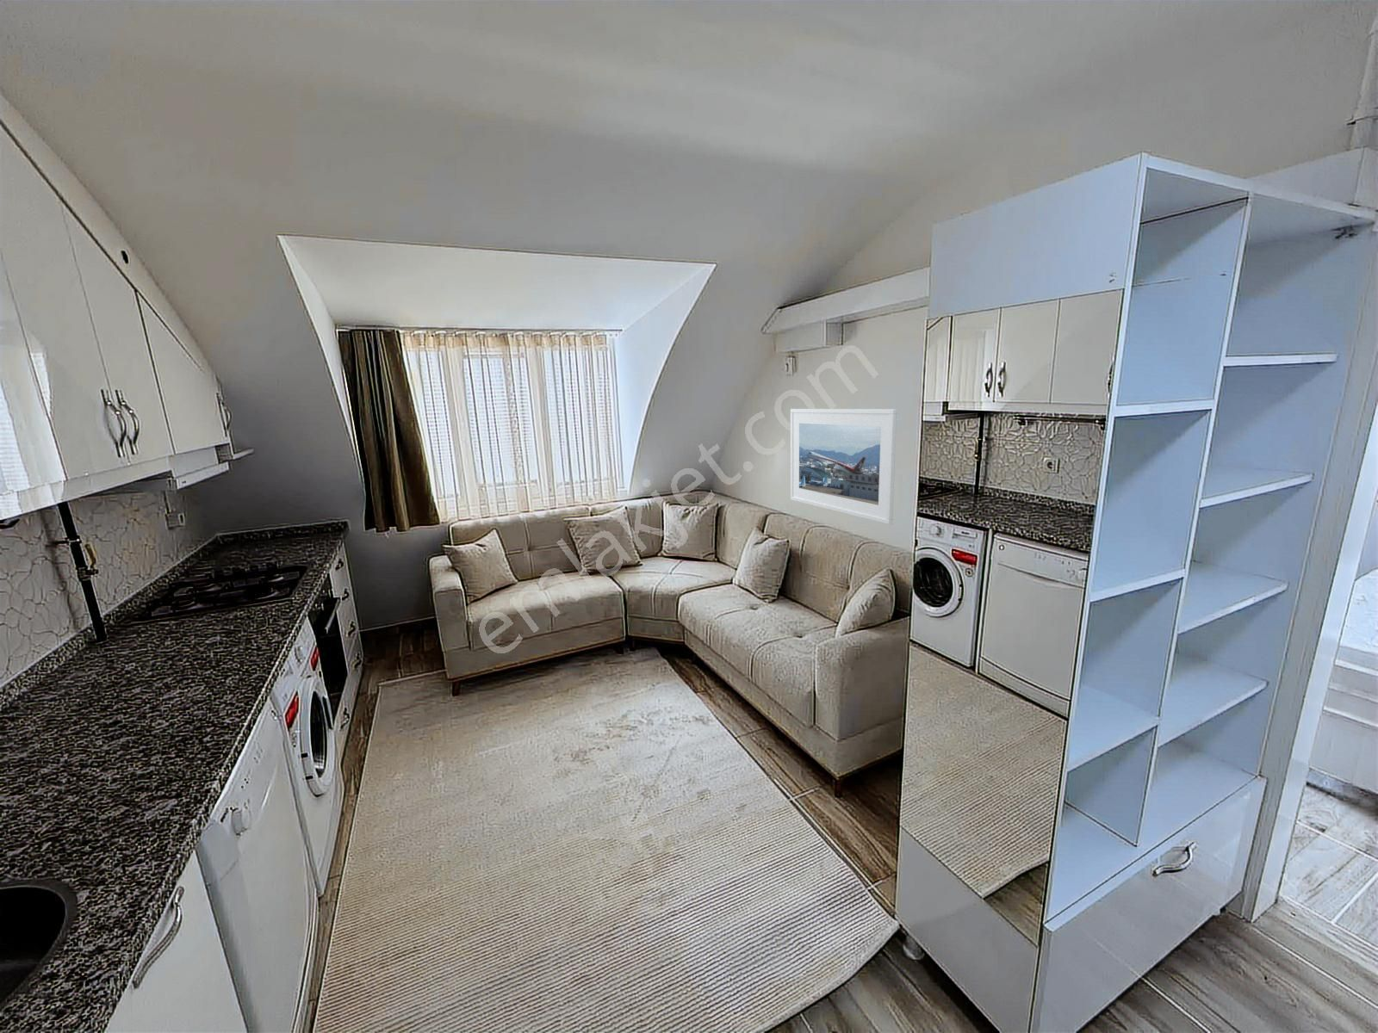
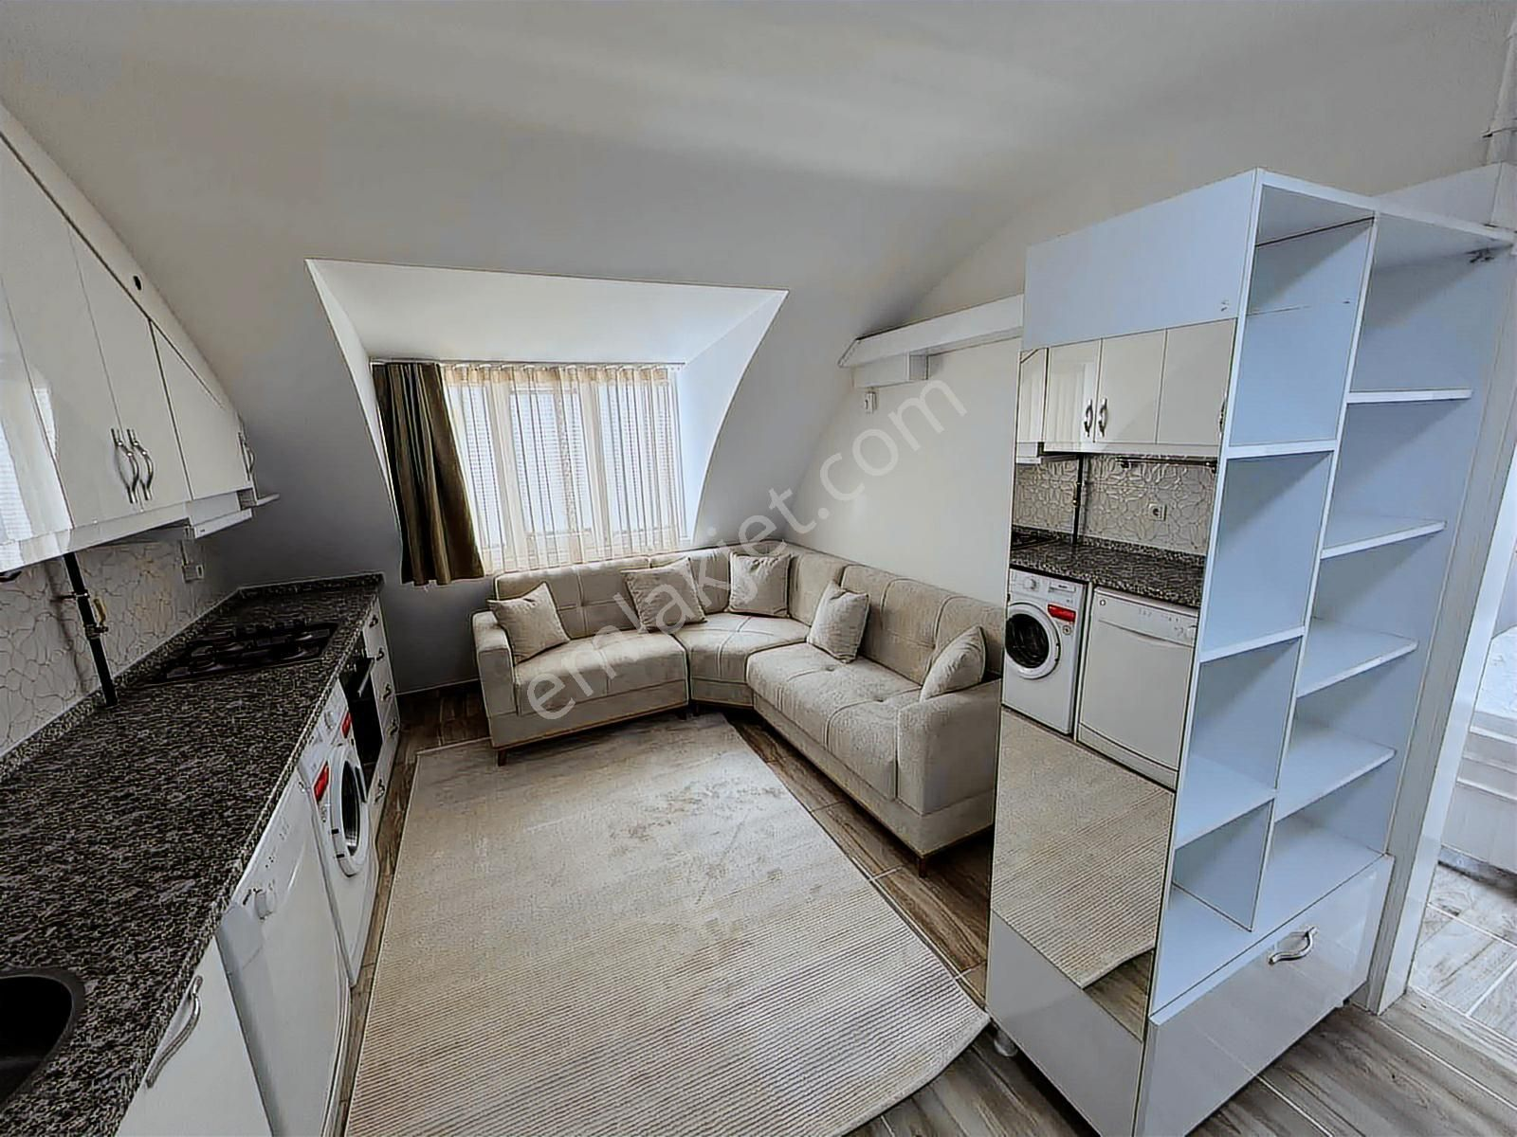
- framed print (837, 460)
